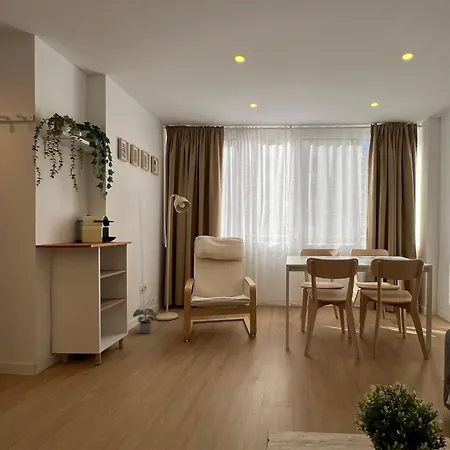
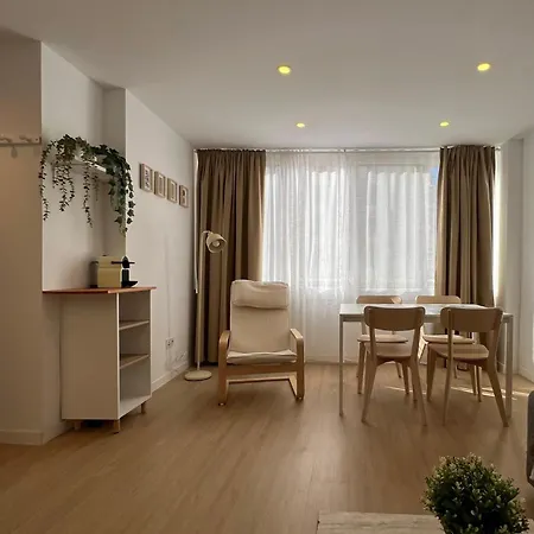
- potted plant (145, 320)
